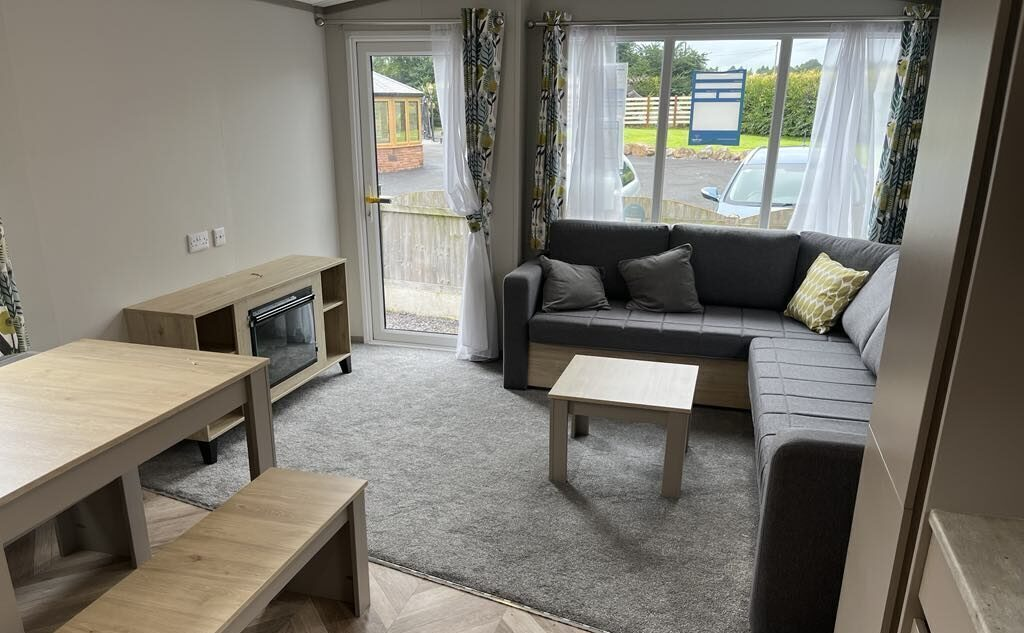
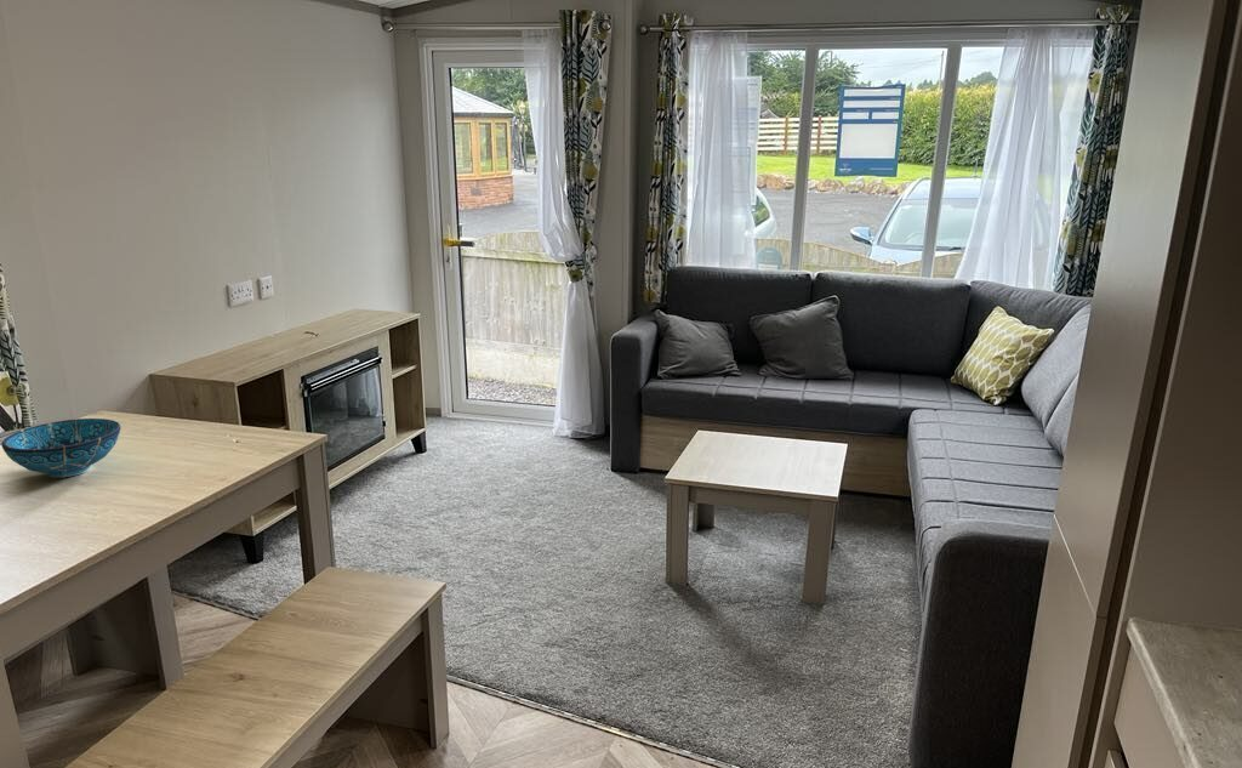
+ decorative bowl (65, 451)
